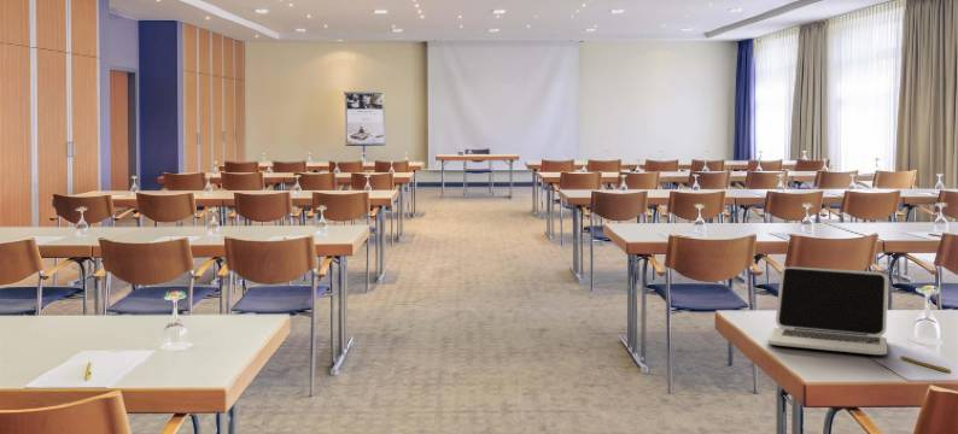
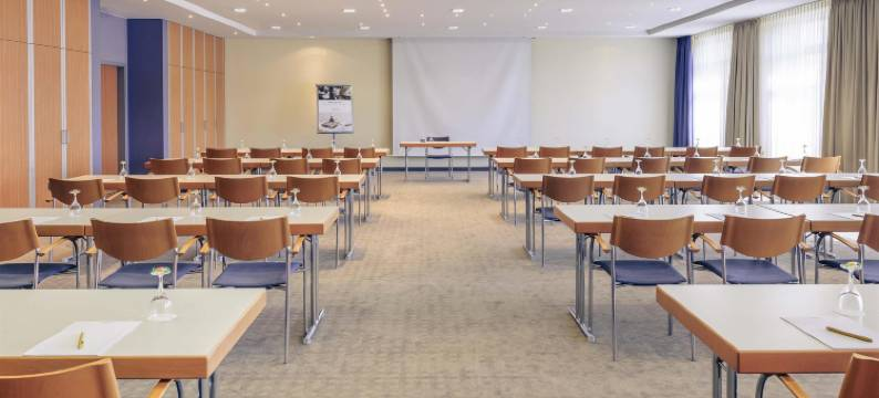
- laptop (829, 306)
